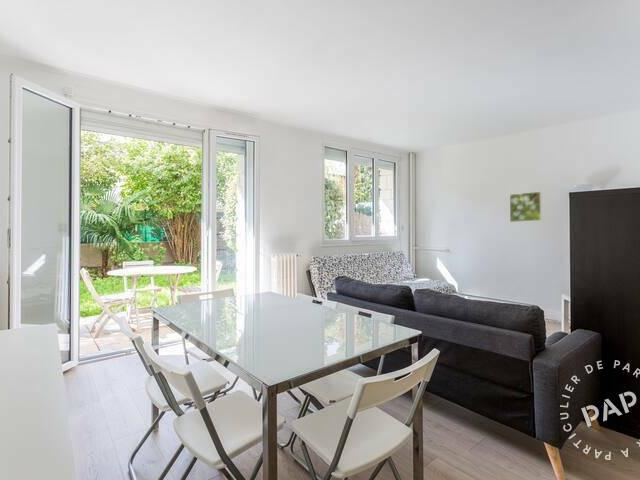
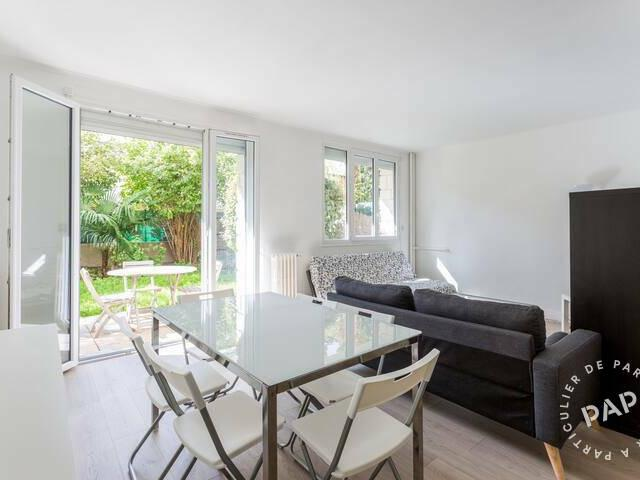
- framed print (525, 207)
